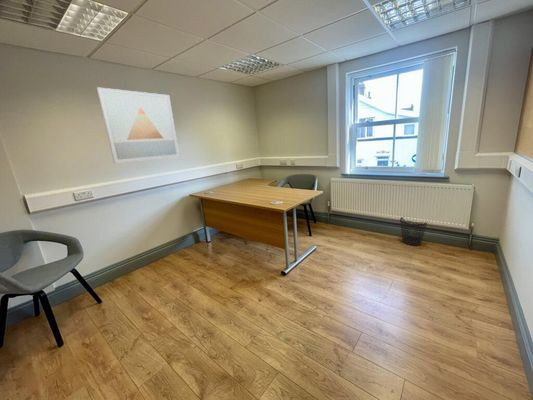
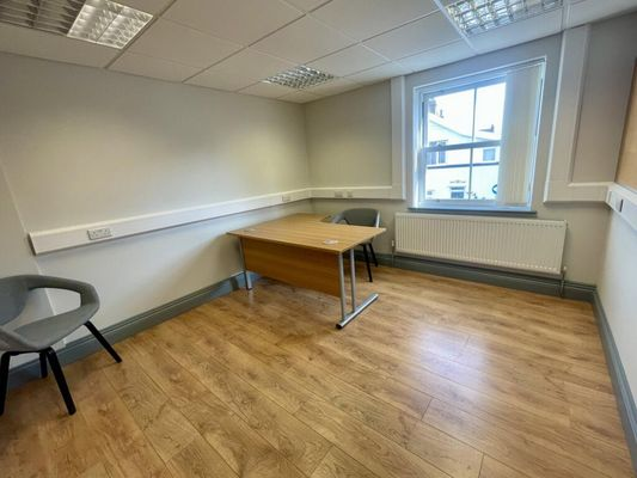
- wall art (143, 126)
- wastebasket (412, 231)
